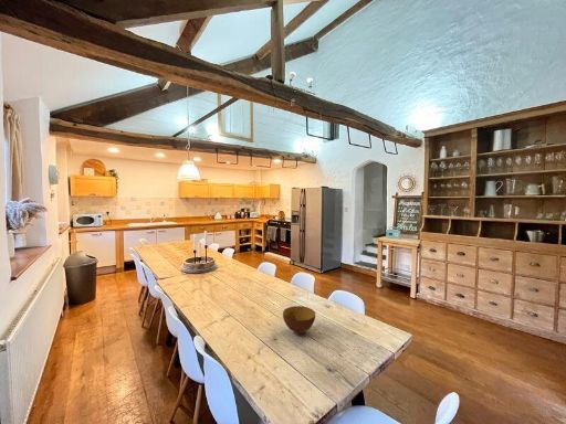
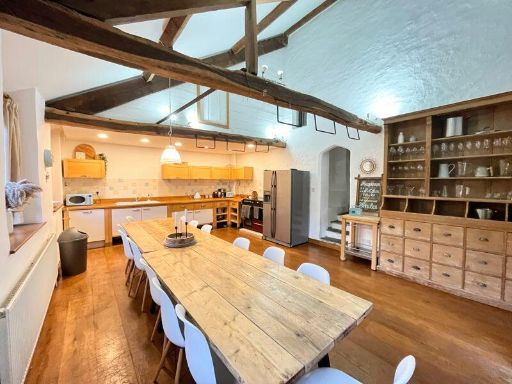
- bowl (298, 321)
